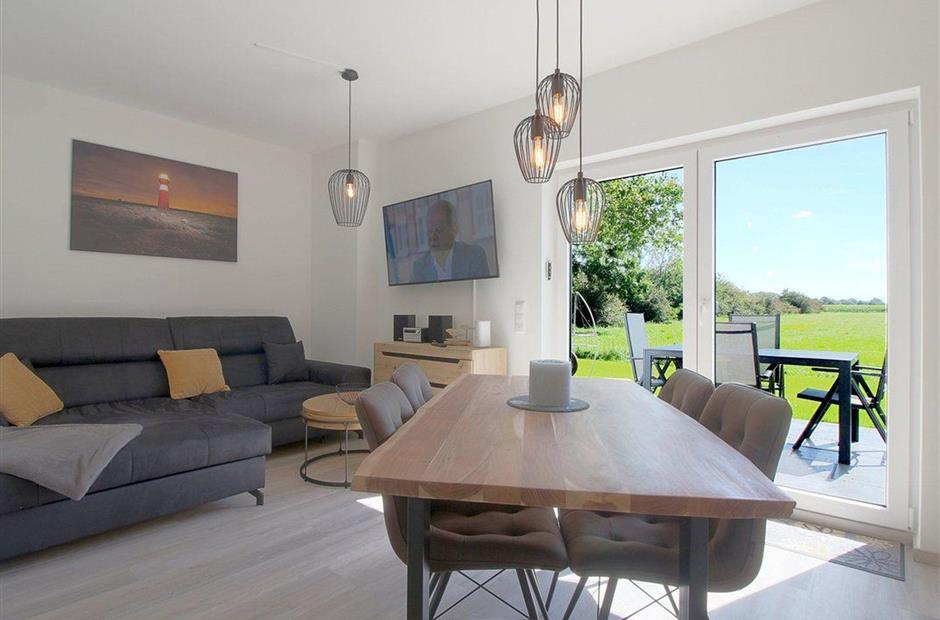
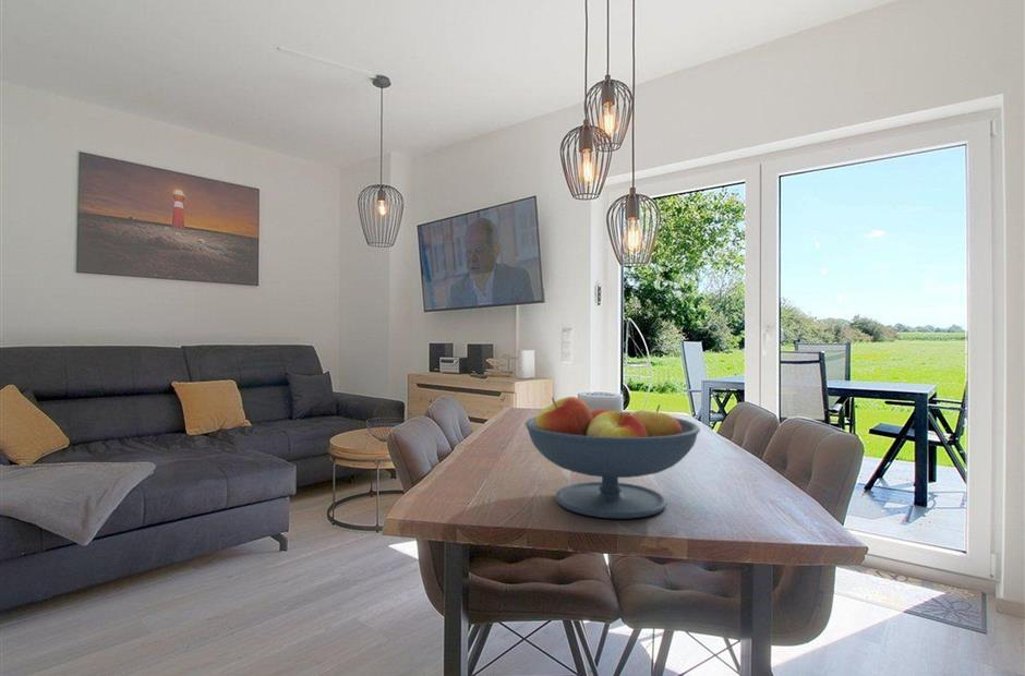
+ fruit bowl (610, 447)
